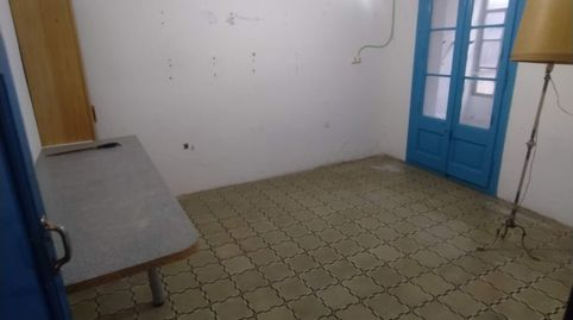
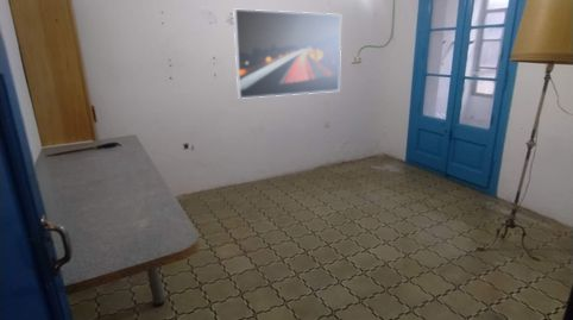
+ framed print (291, 54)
